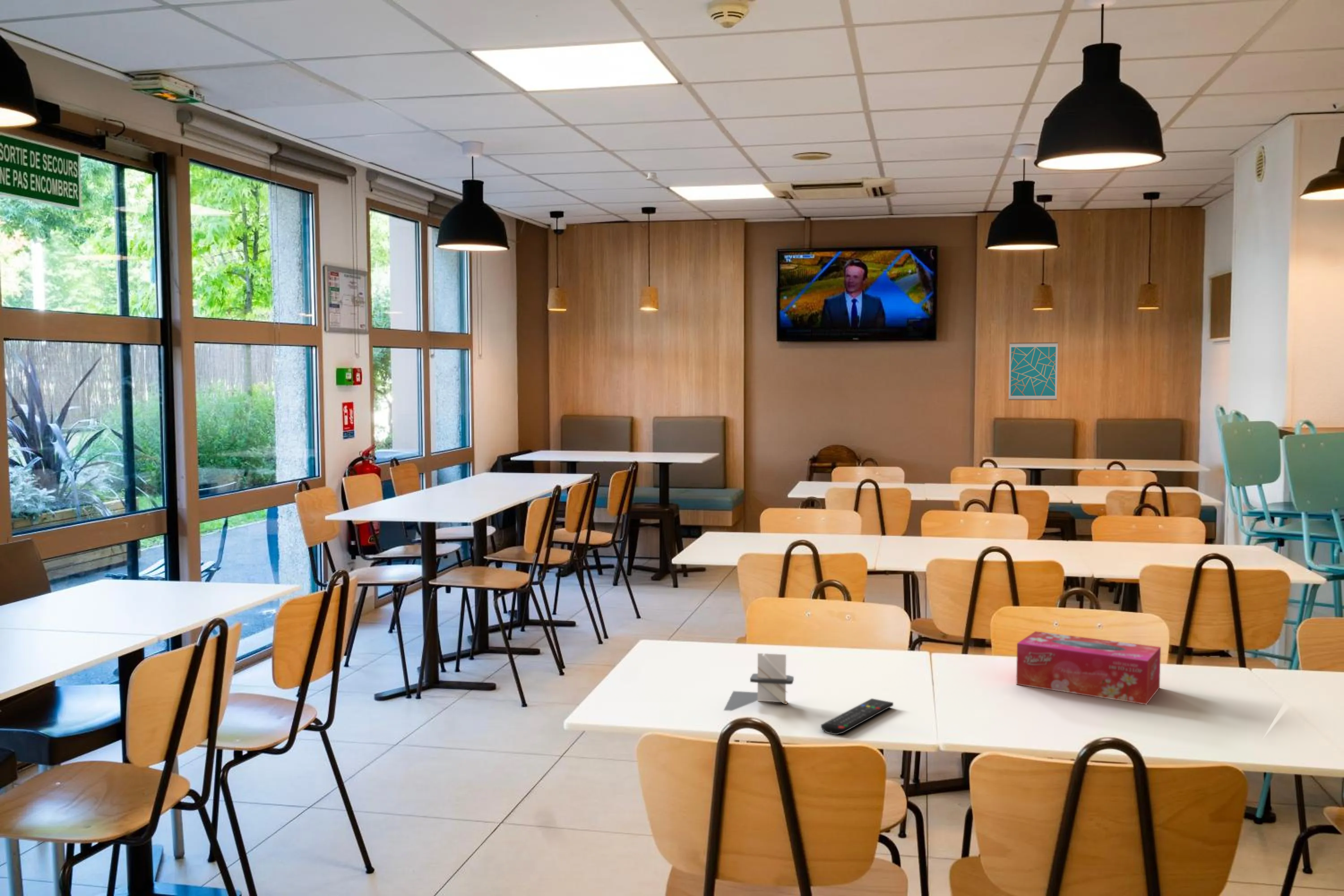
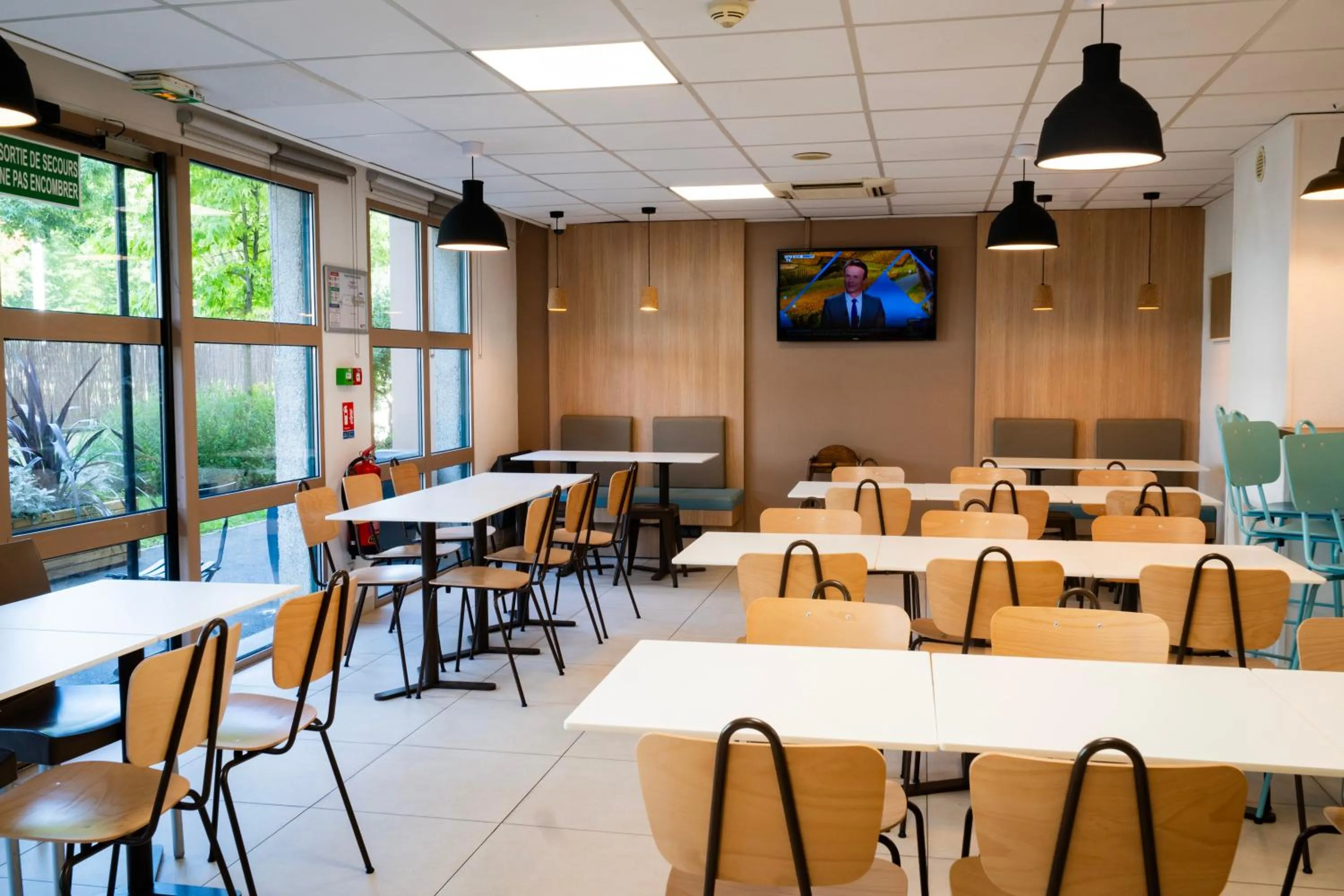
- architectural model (772, 679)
- remote control (857, 716)
- wall art (1033, 371)
- recessed light (652, 177)
- tissue box (1088, 666)
